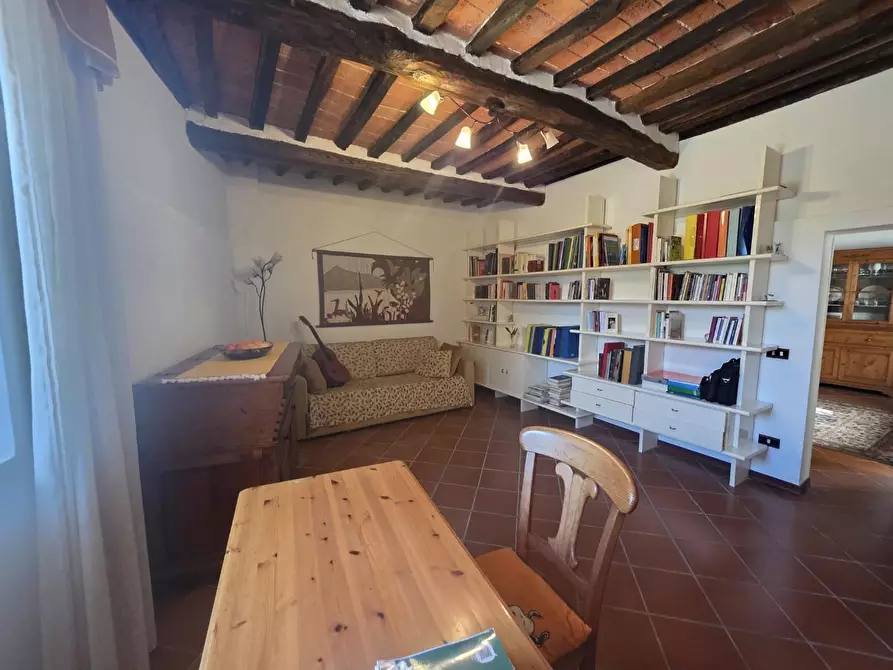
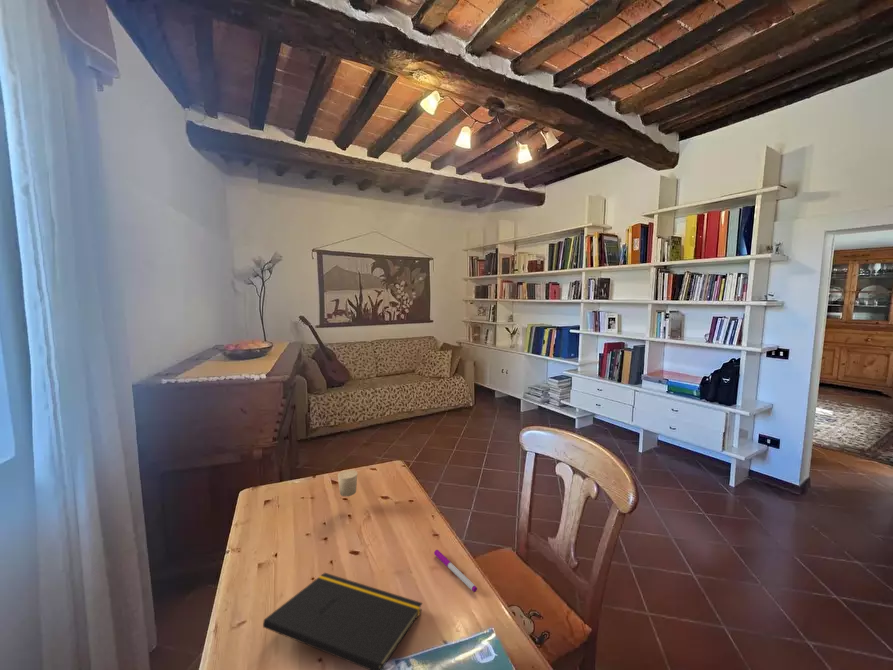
+ candle (348, 490)
+ pen (454, 569)
+ notepad (347, 614)
